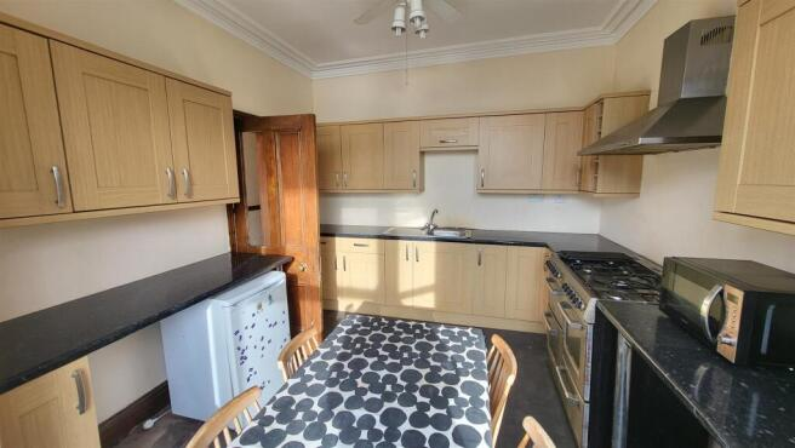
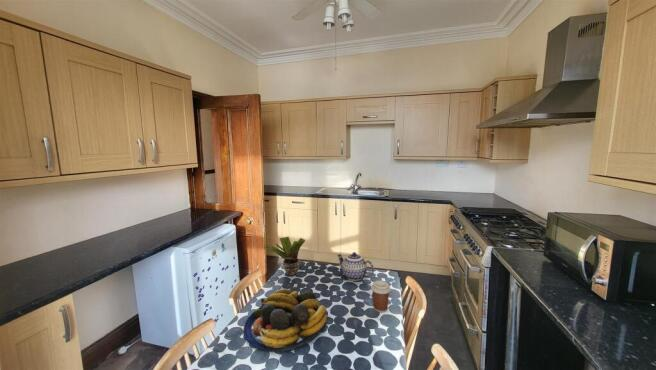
+ teapot (354, 264)
+ potted plant (292, 256)
+ fruit bowl (285, 308)
+ coffee cup (380, 296)
